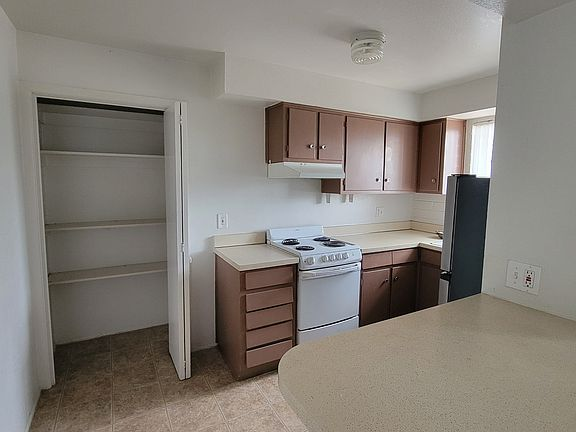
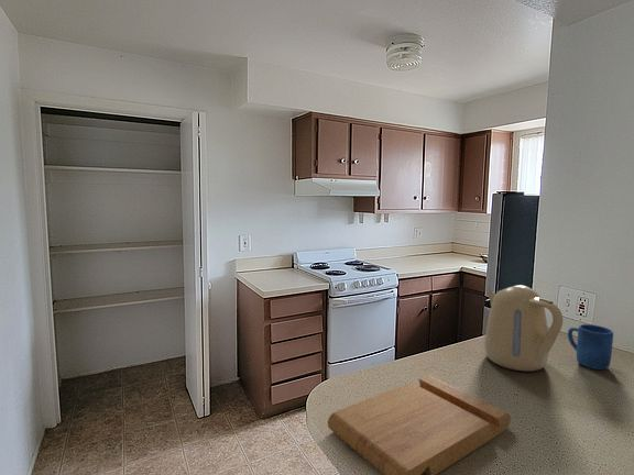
+ kettle (520, 324)
+ cutting board (419, 421)
+ mug (587, 344)
